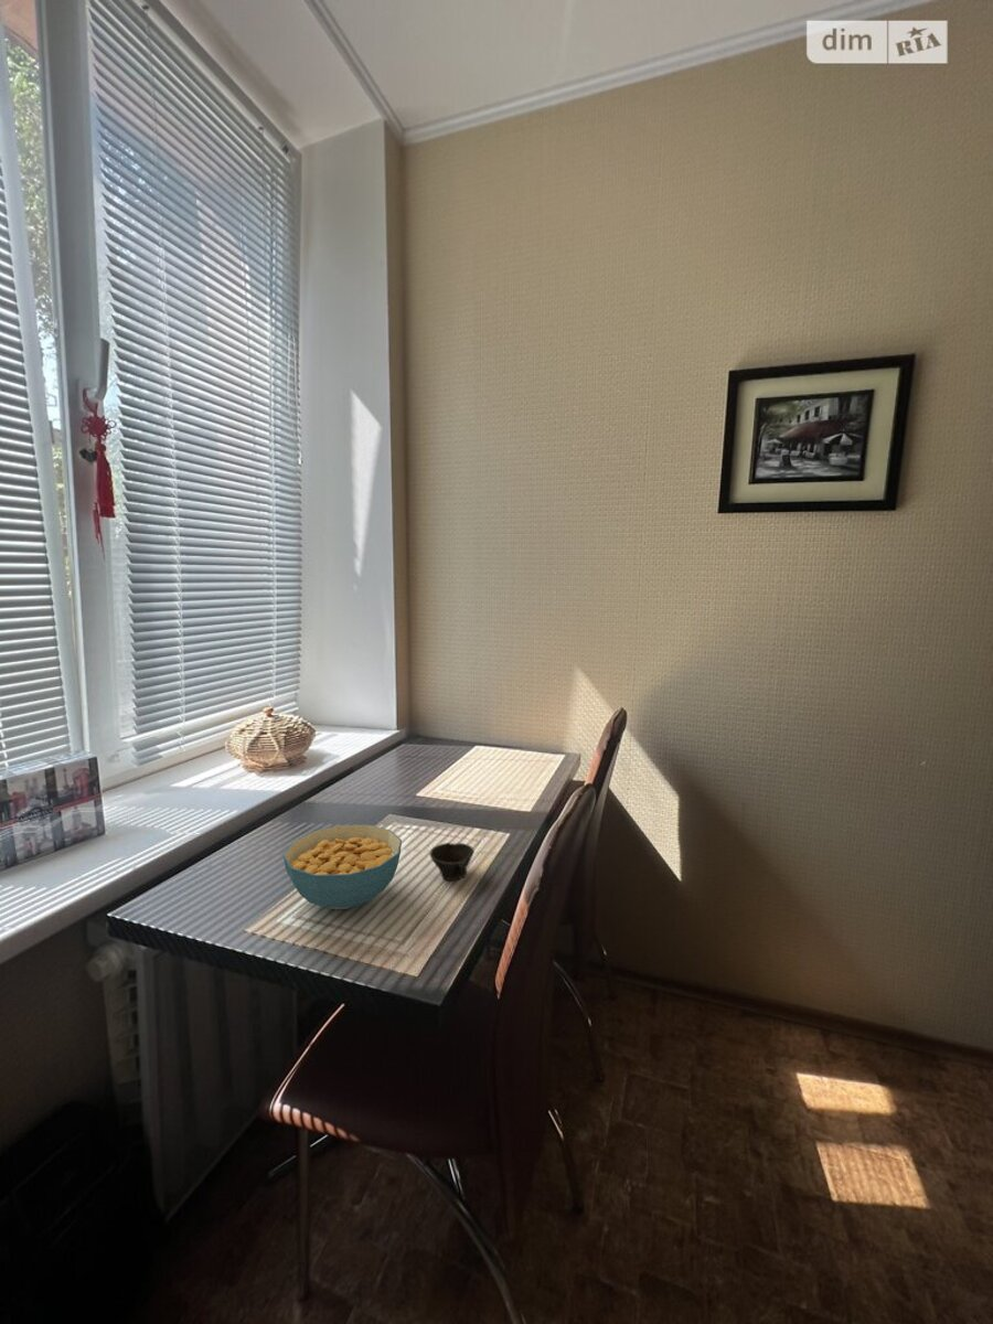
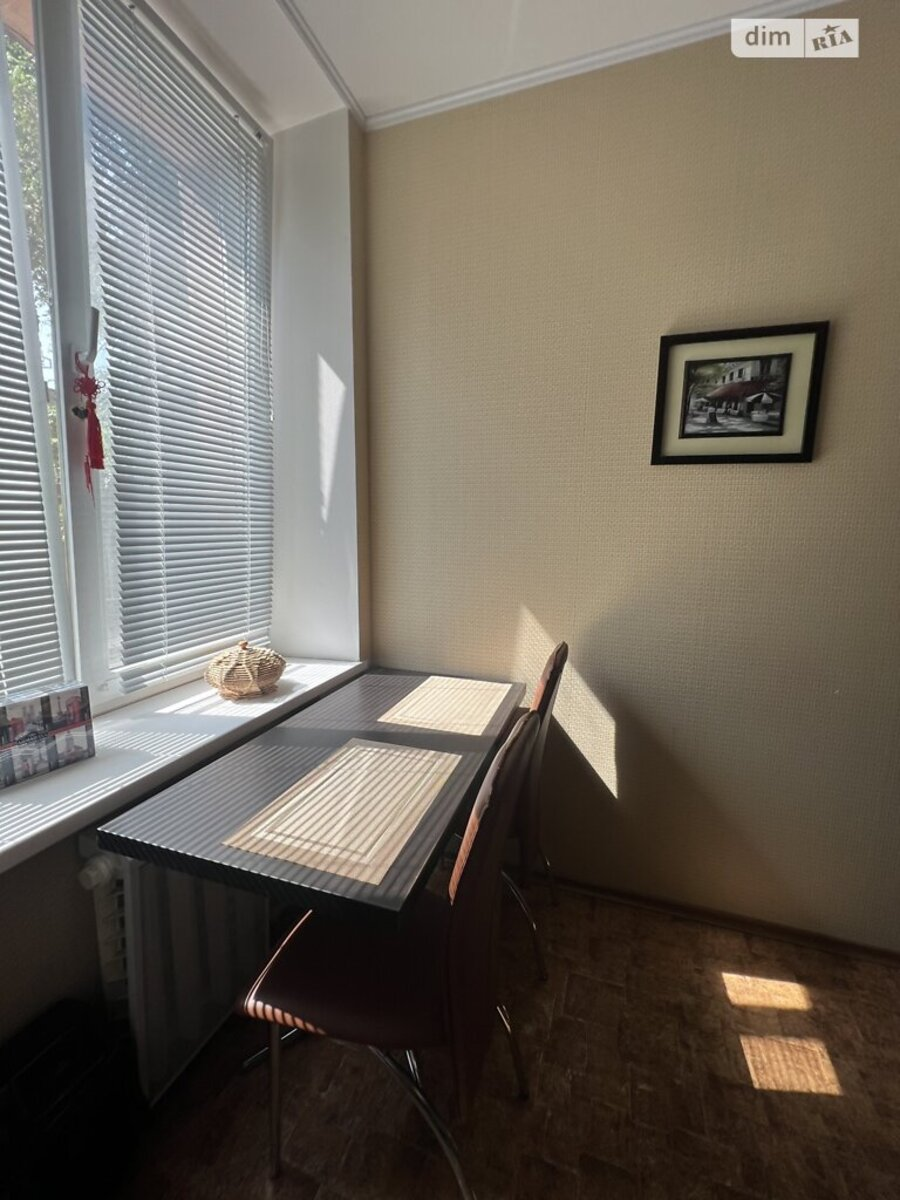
- cup (452, 864)
- cereal bowl (344, 874)
